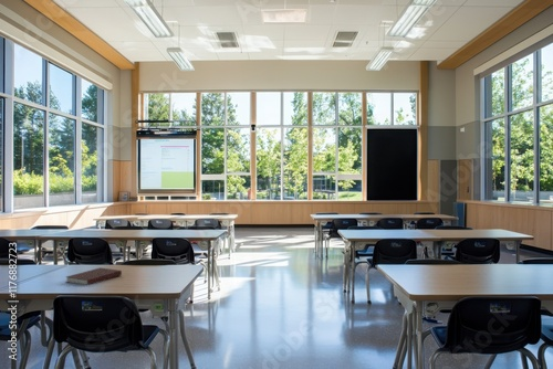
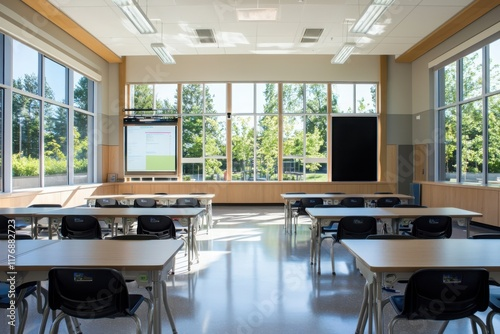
- notebook (94, 275)
